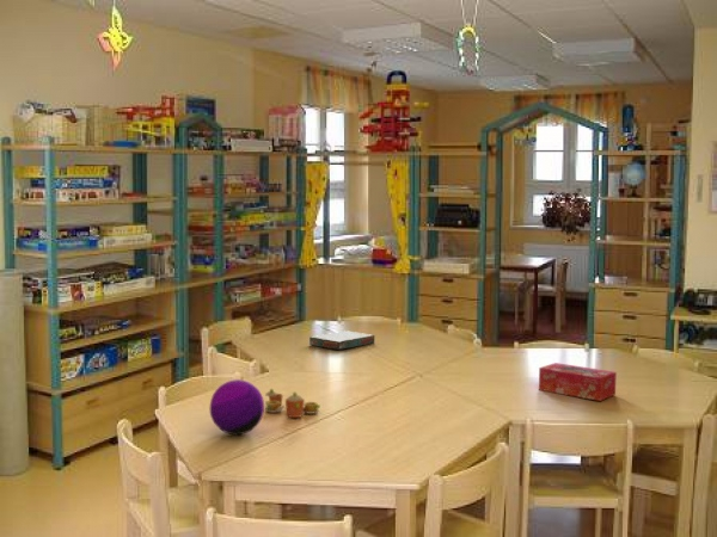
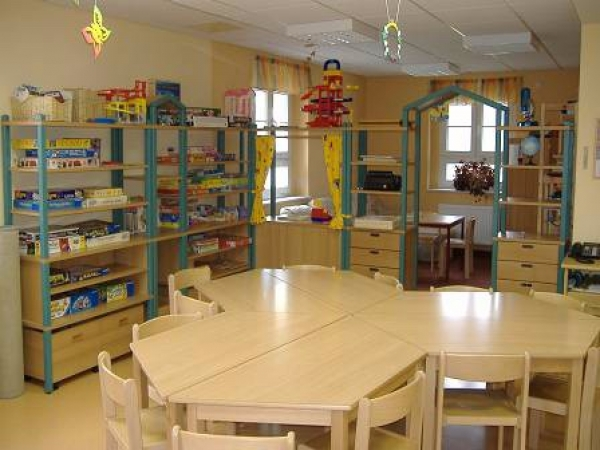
- toy tea set (287, 399)
- tissue box (576, 381)
- board game (342, 339)
- decorative orb (237, 407)
